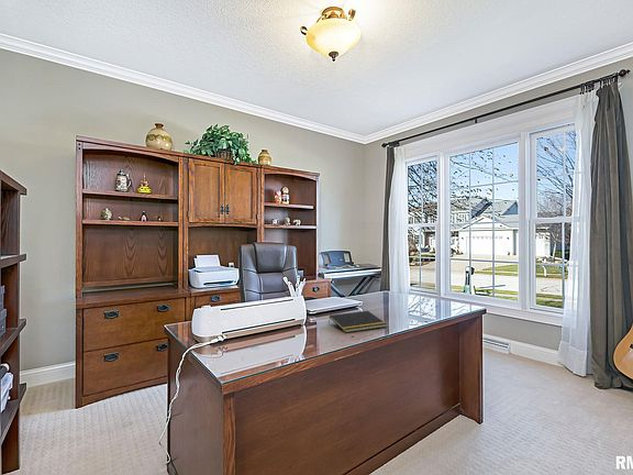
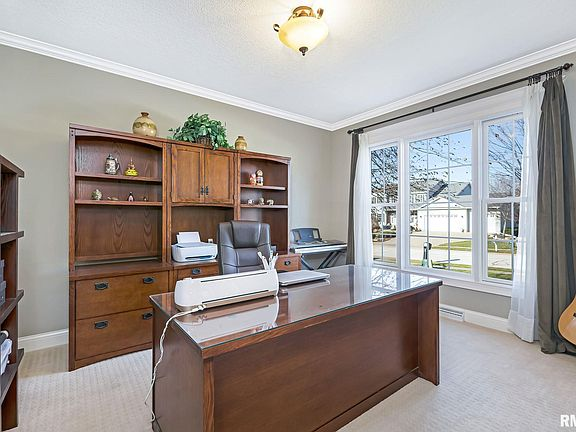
- notepad (357, 320)
